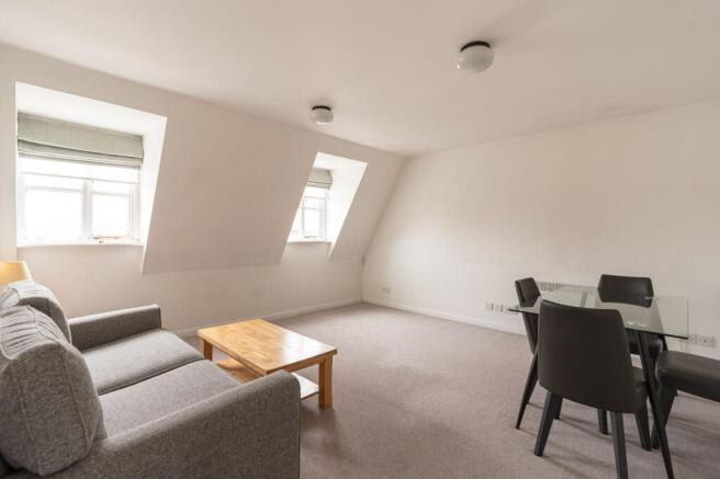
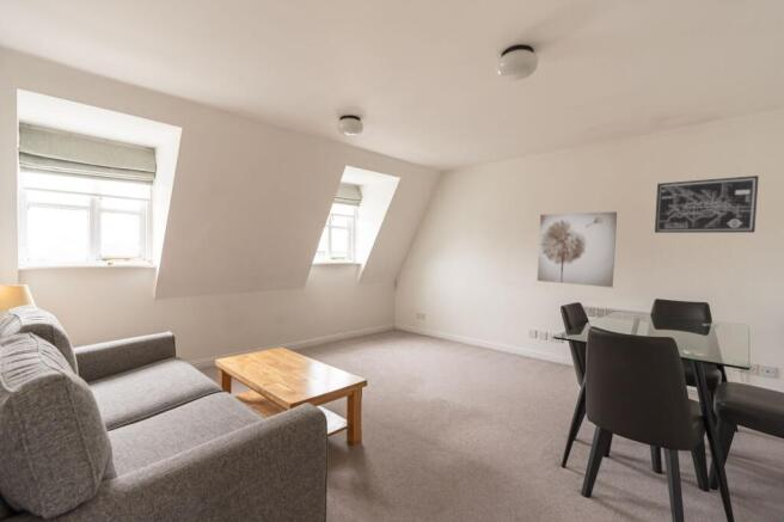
+ wall art (703, 205)
+ wall art (574, 248)
